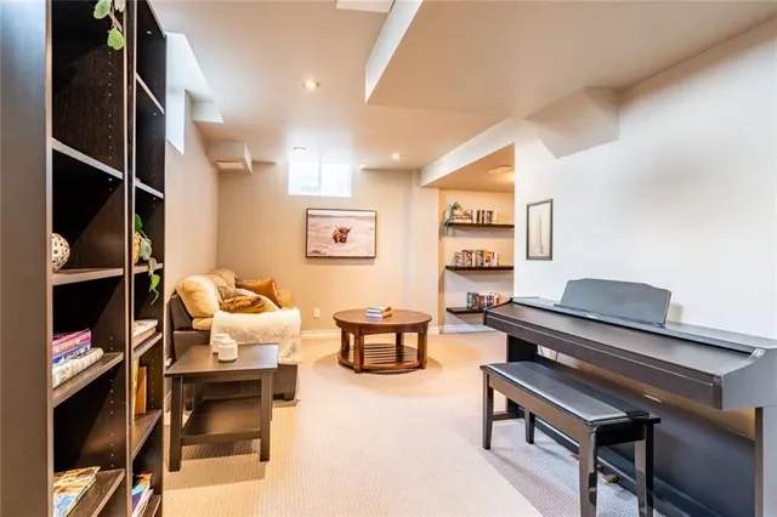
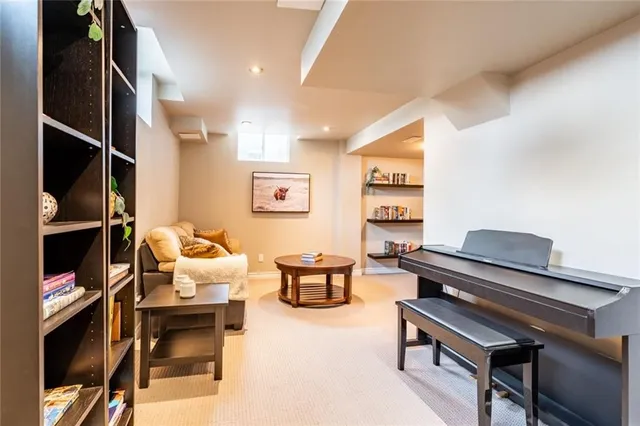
- wall art (538, 231)
